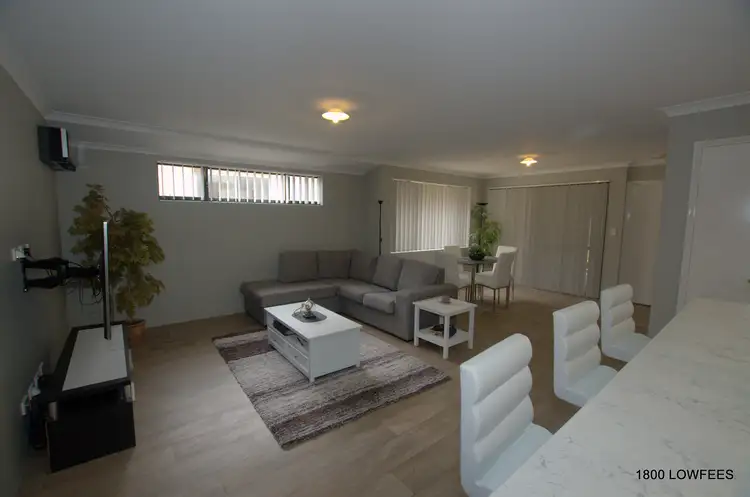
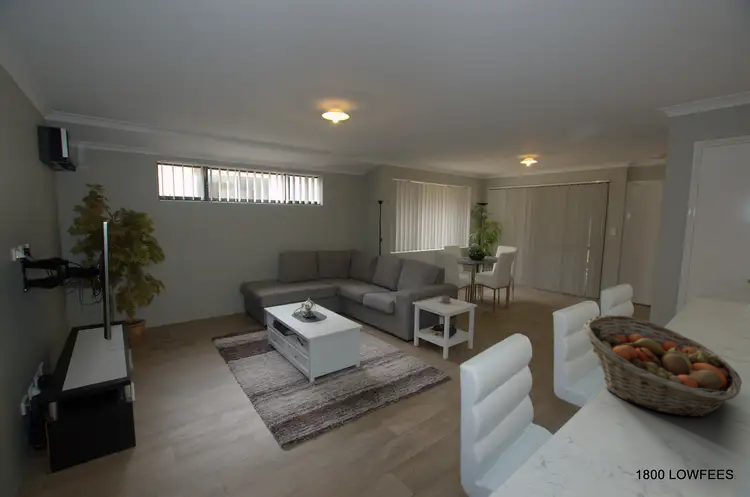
+ fruit basket (654, 359)
